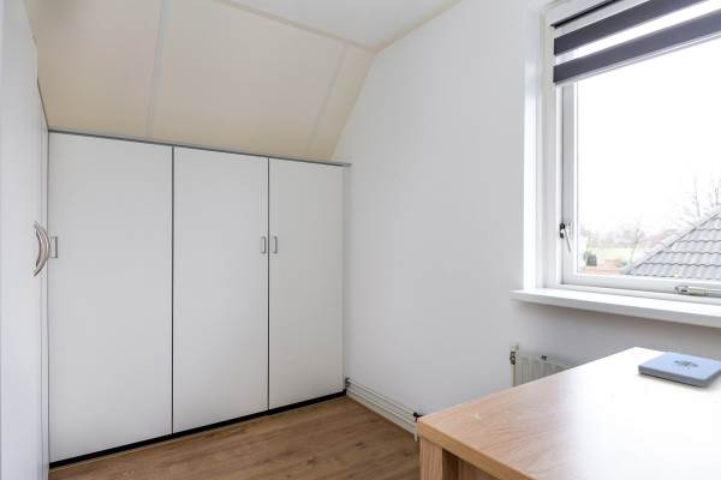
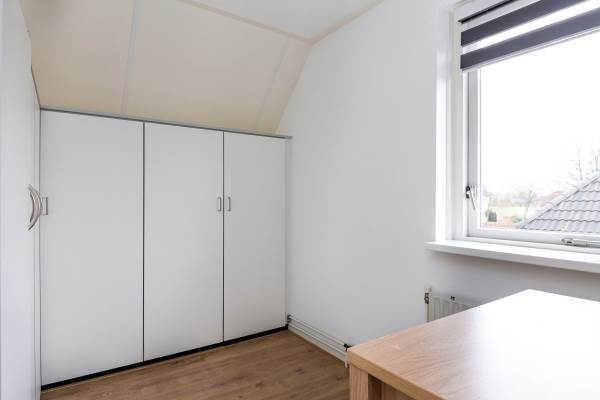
- notepad (684, 367)
